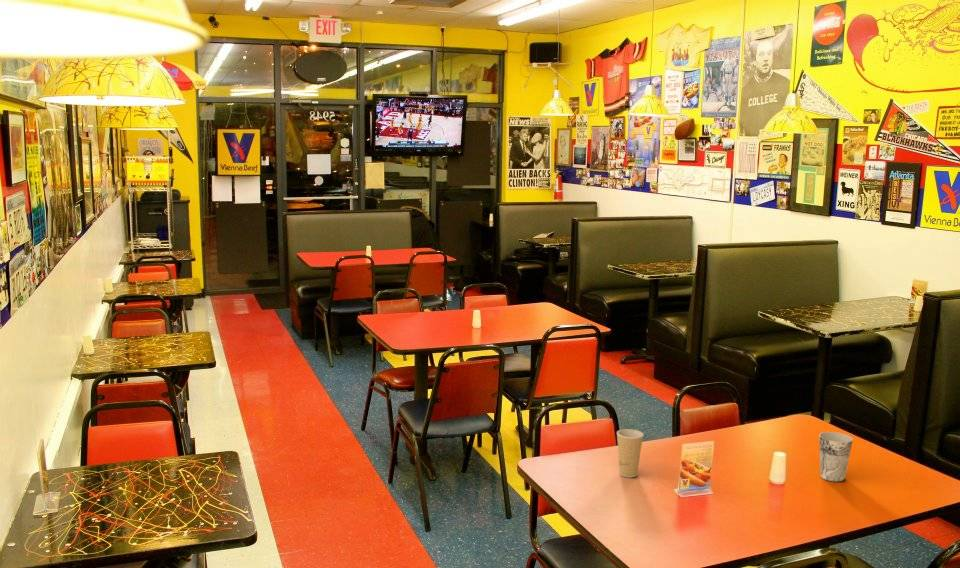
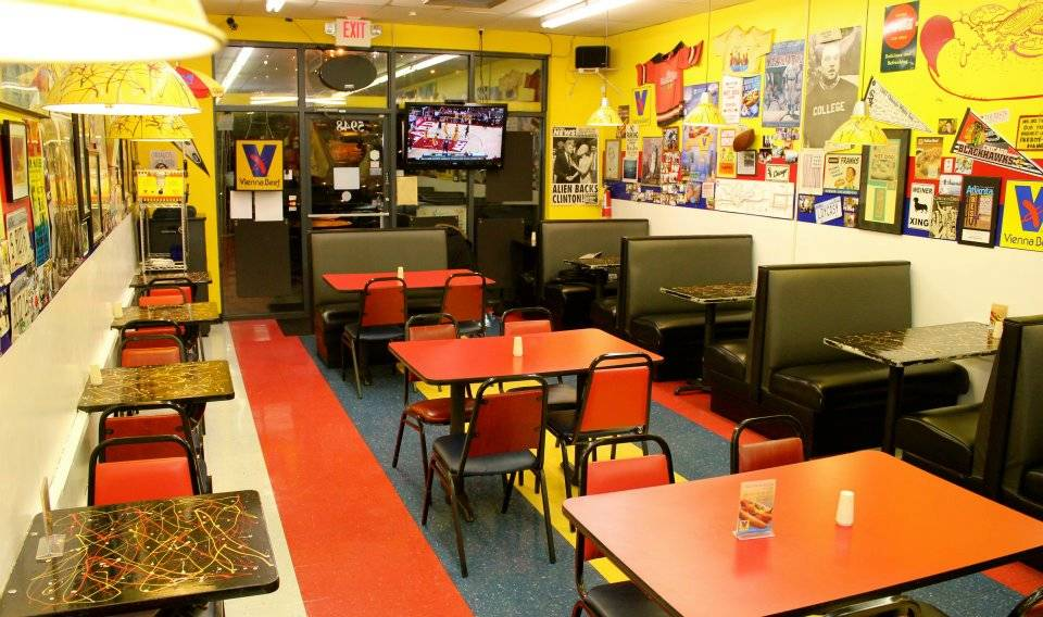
- paper cup (629, 453)
- cup (834, 457)
